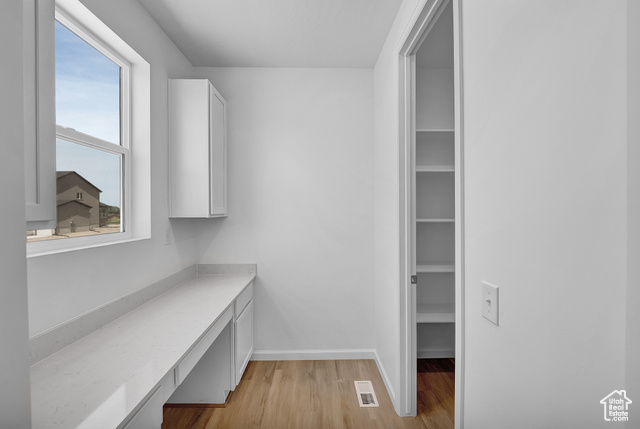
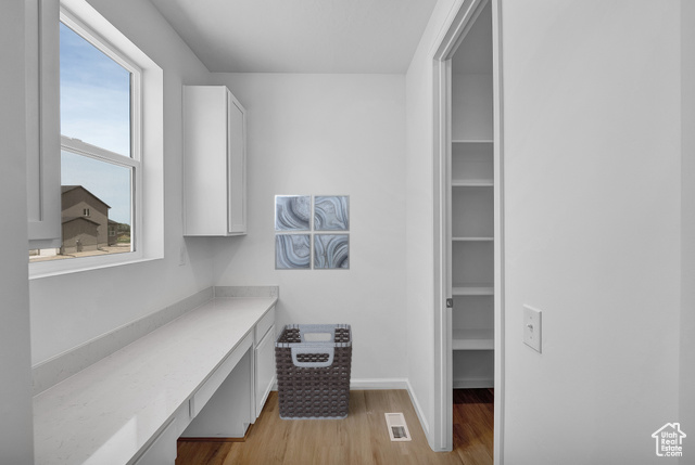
+ clothes hamper (315, 369)
+ wall art (313, 233)
